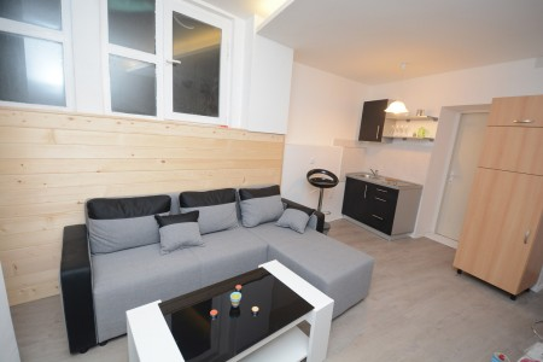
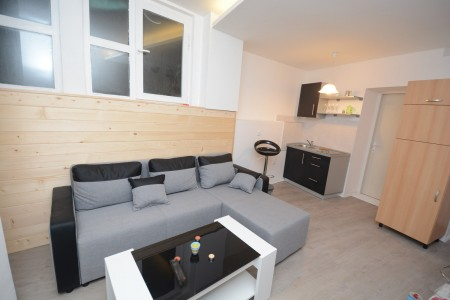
+ remote control (177, 270)
